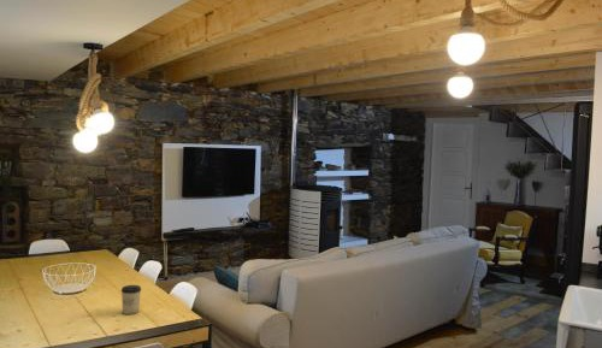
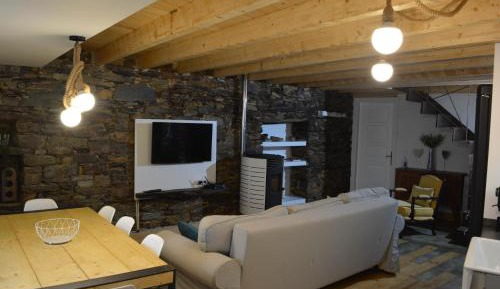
- cup (130, 299)
